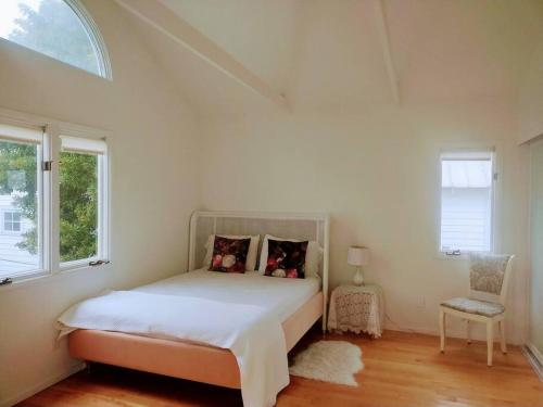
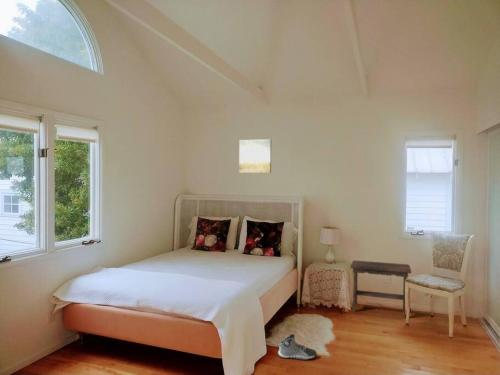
+ sneaker (297, 345)
+ wall art (255, 156)
+ footstool (379, 292)
